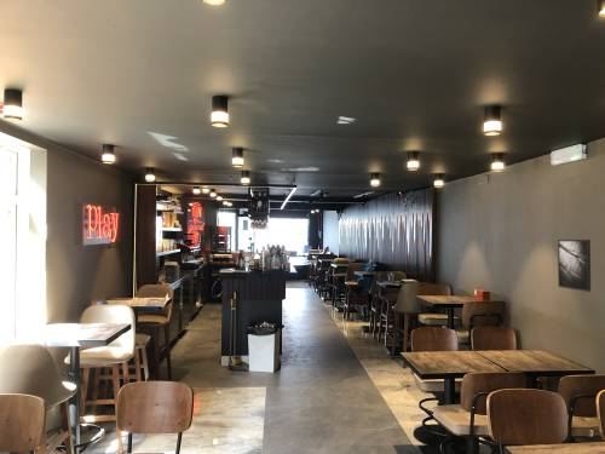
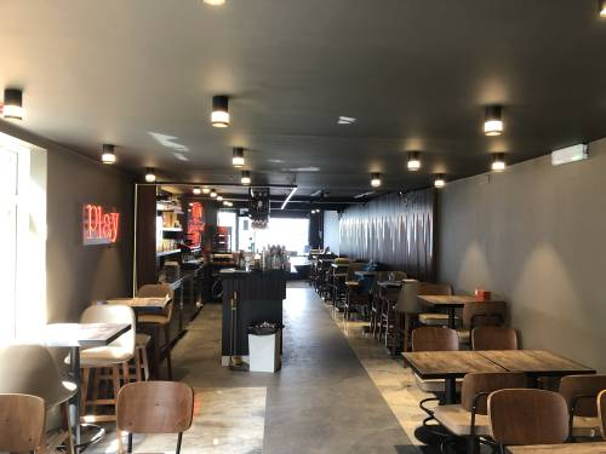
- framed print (572, 264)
